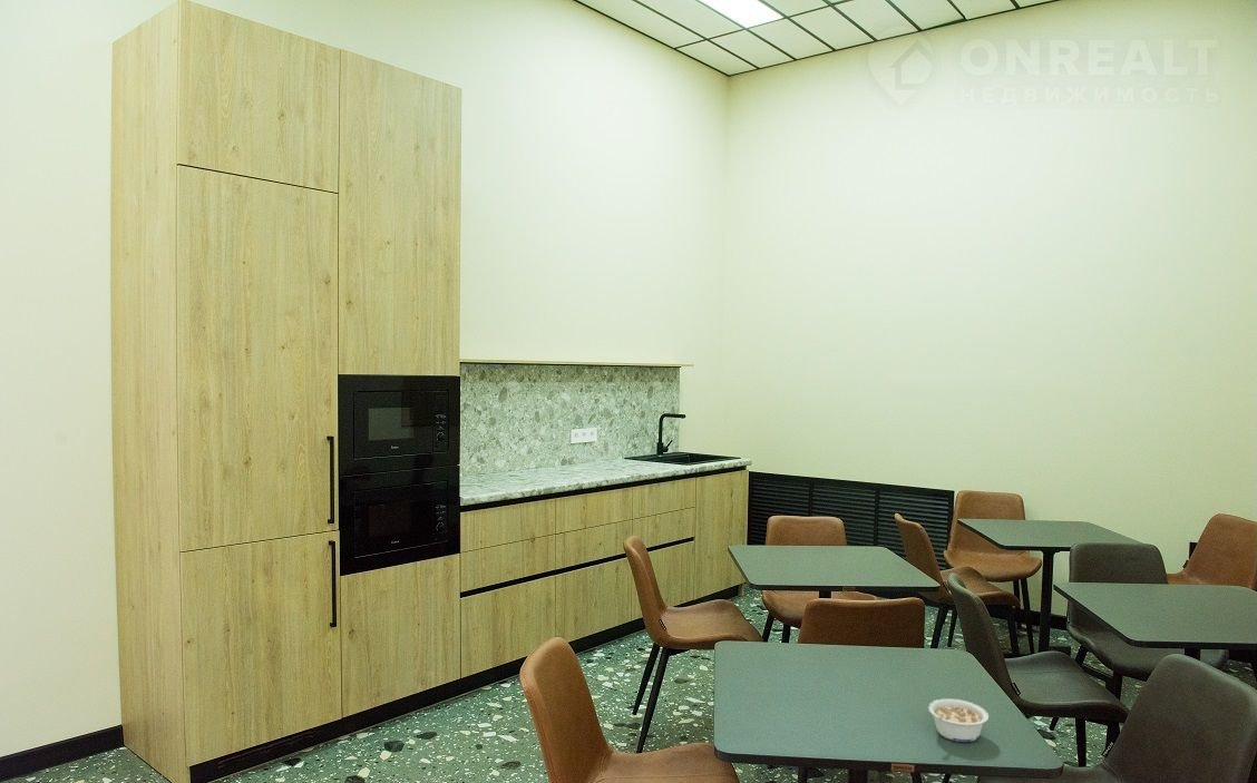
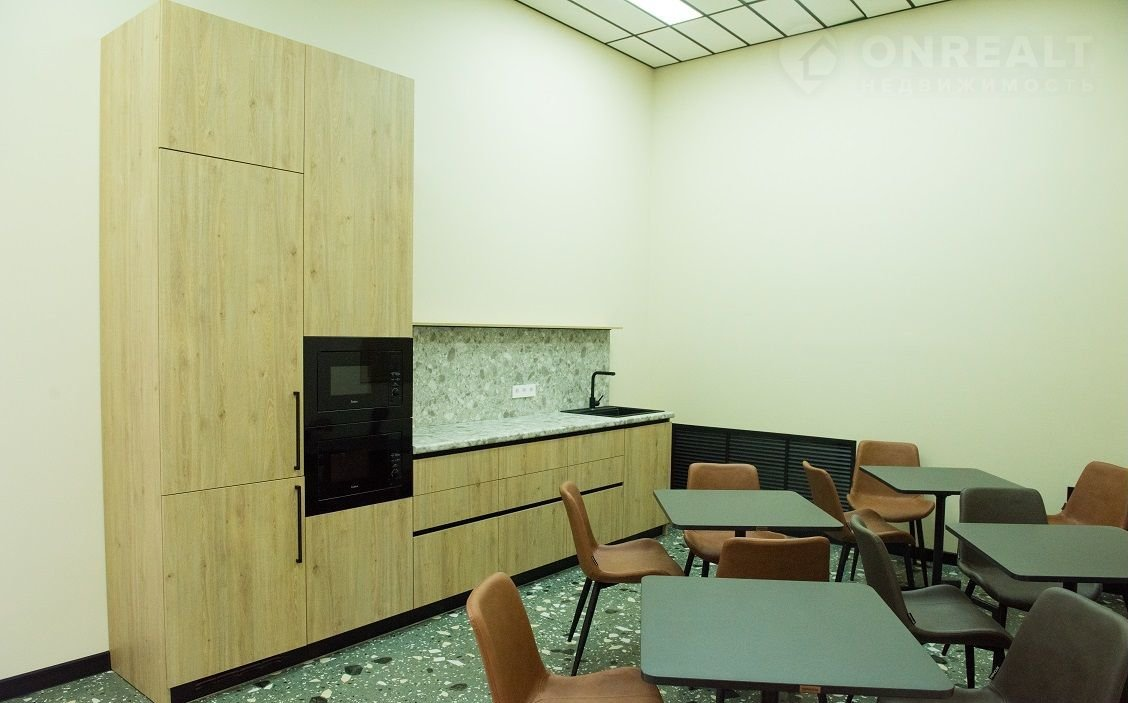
- legume (957, 721)
